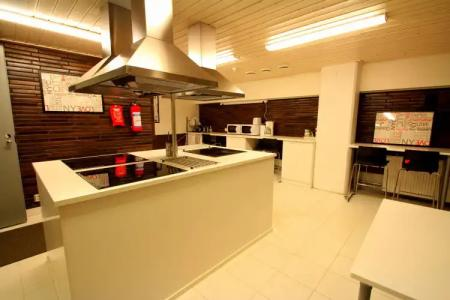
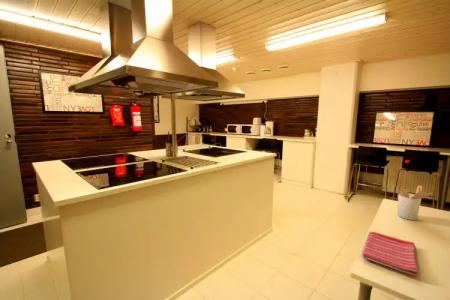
+ utensil holder (413, 203)
+ dish towel (389, 250)
